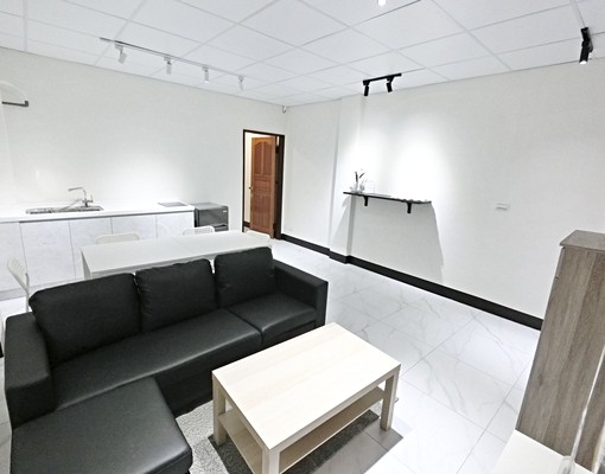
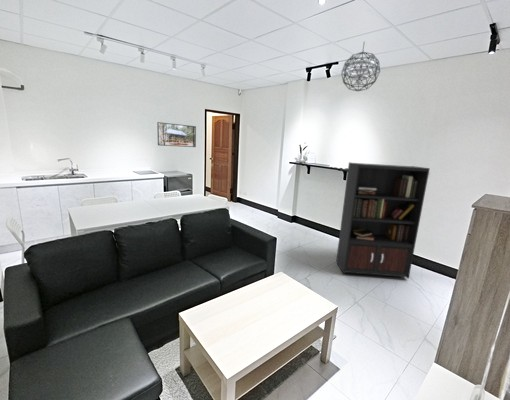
+ pendant light (360, 66)
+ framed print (177, 135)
+ bookcase (384, 218)
